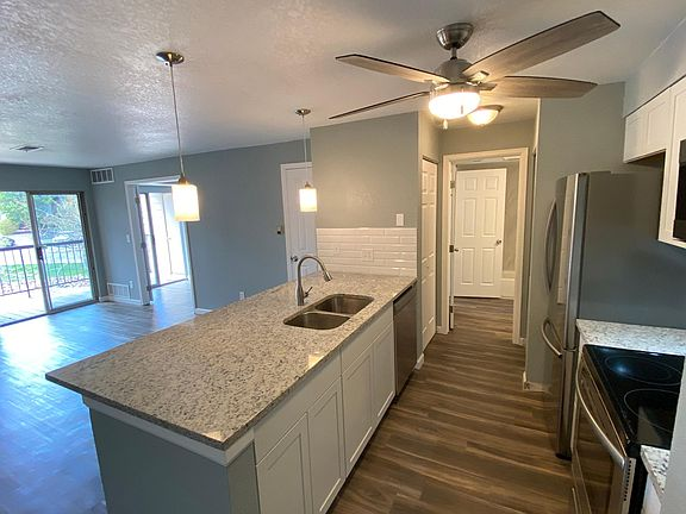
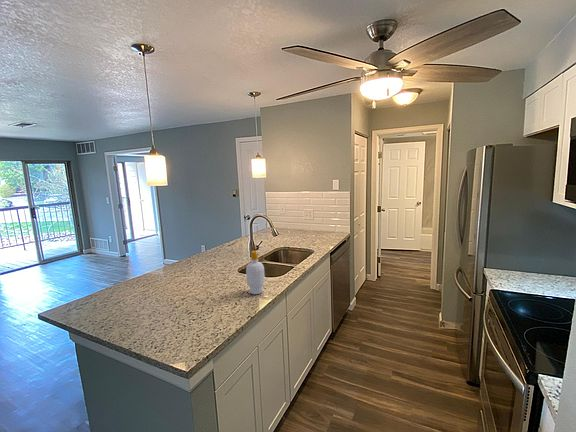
+ soap bottle (255, 271)
